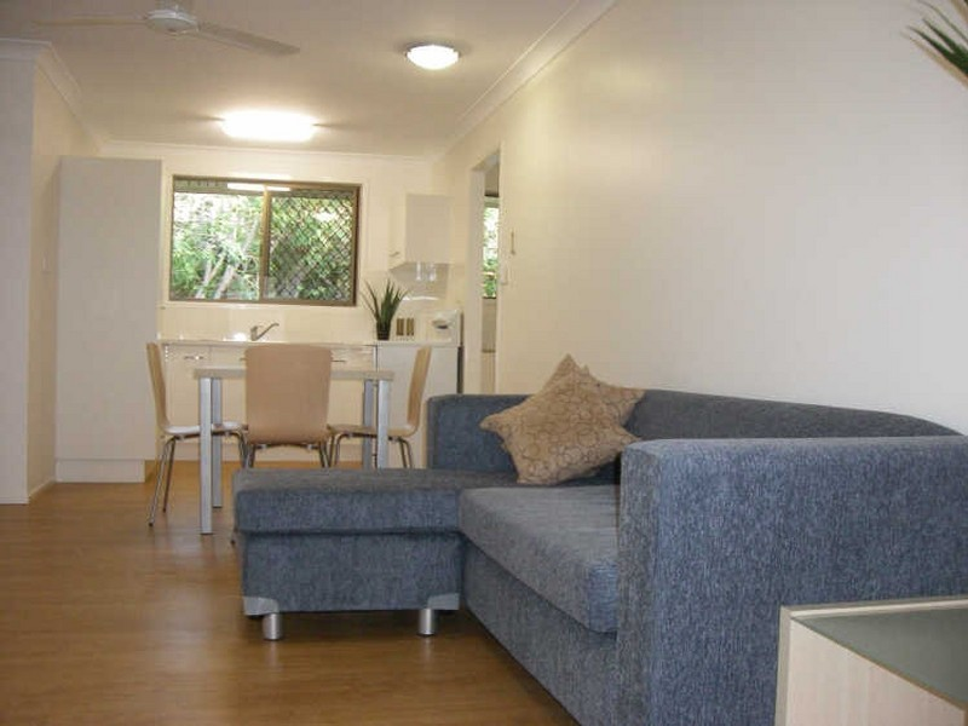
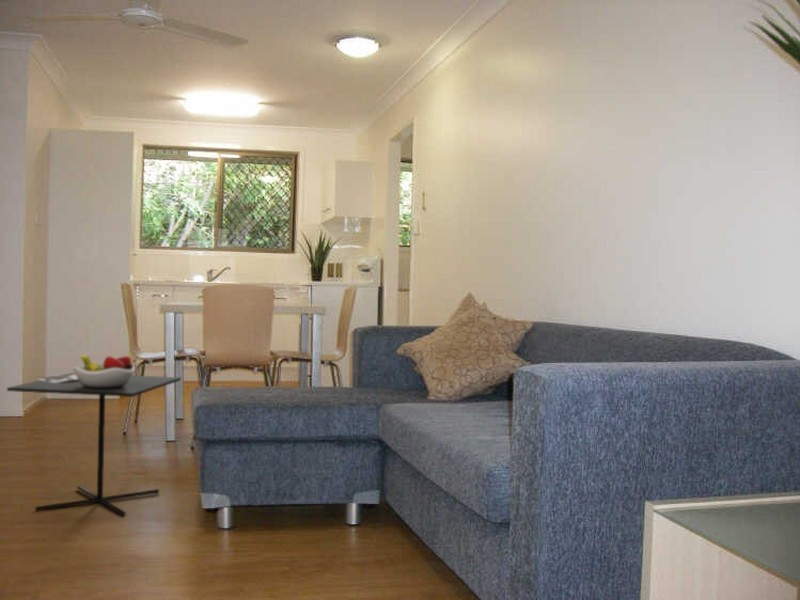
+ kitchen table (98, 426)
